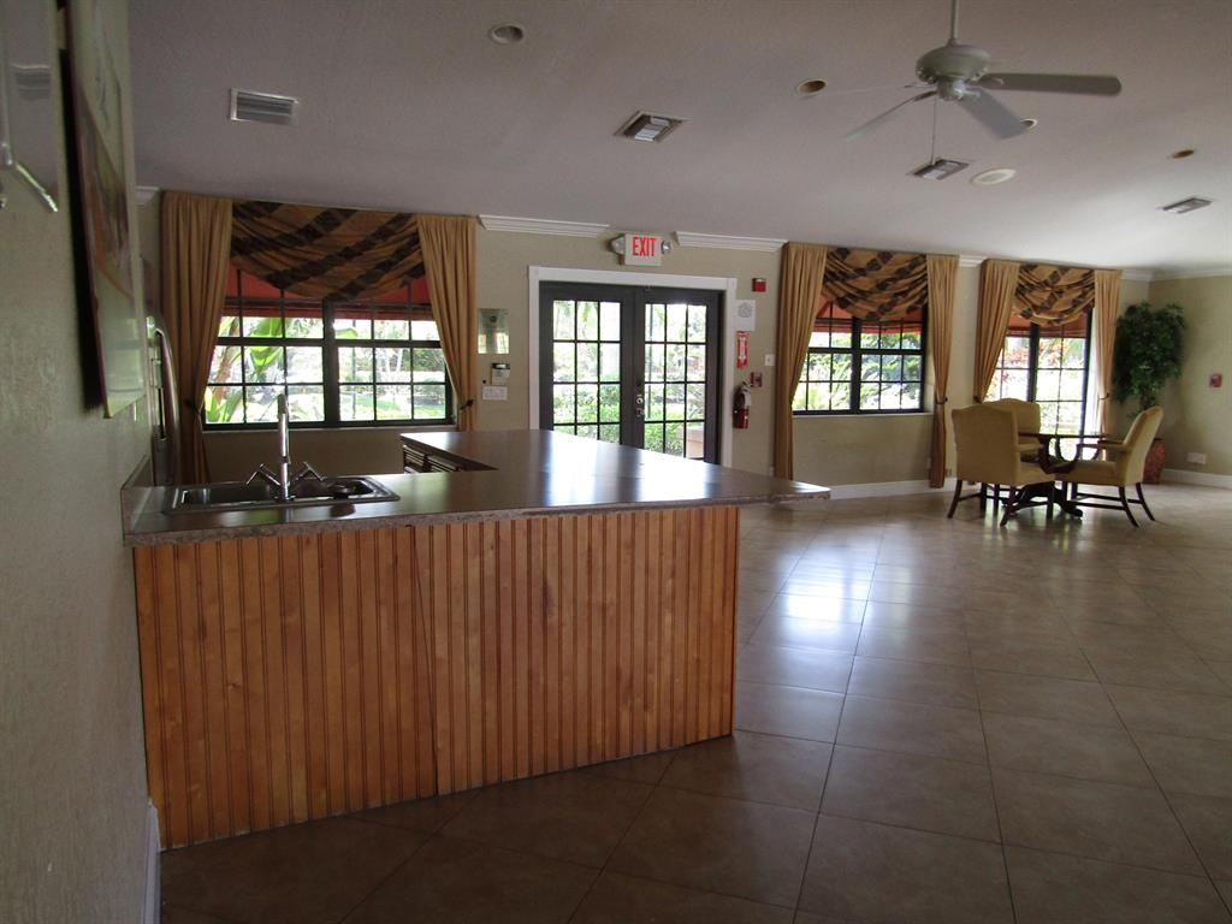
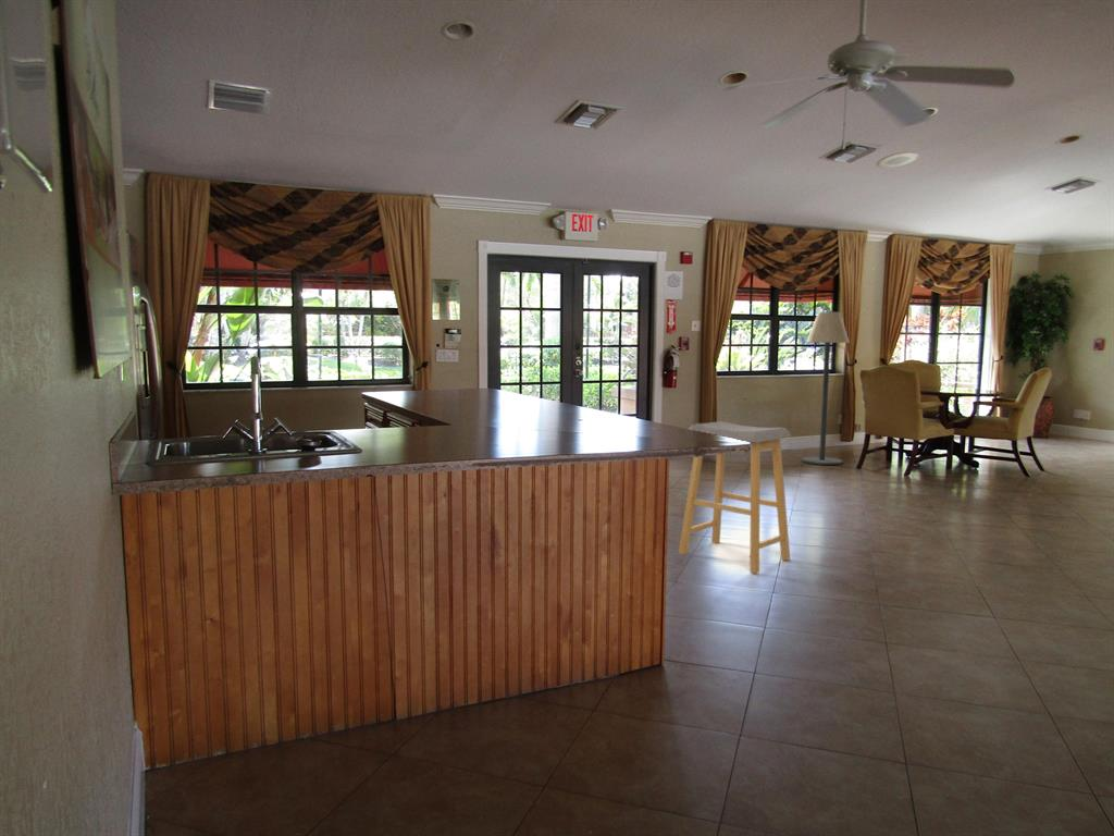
+ floor lamp (825, 388)
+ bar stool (735, 494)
